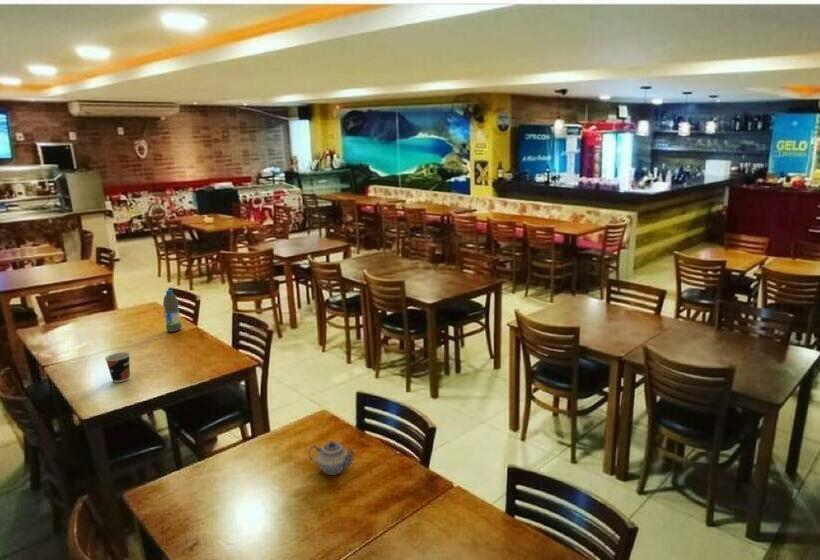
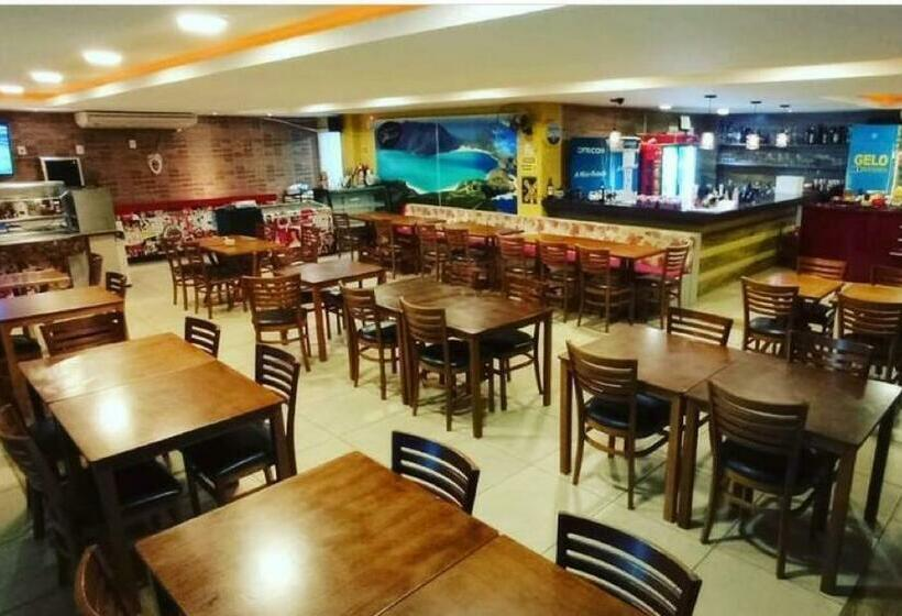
- cup (119, 367)
- water bottle (171, 310)
- teapot (332, 455)
